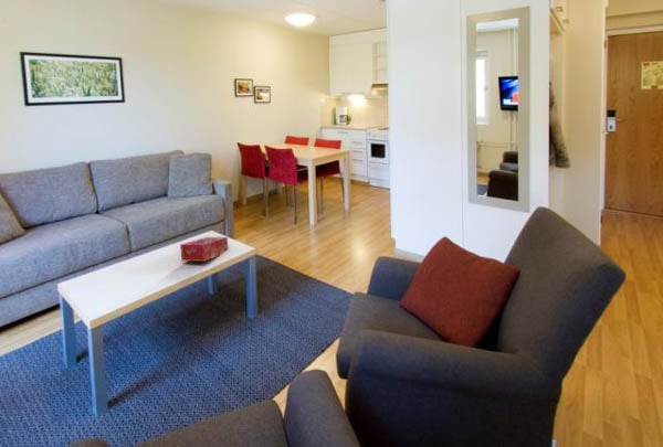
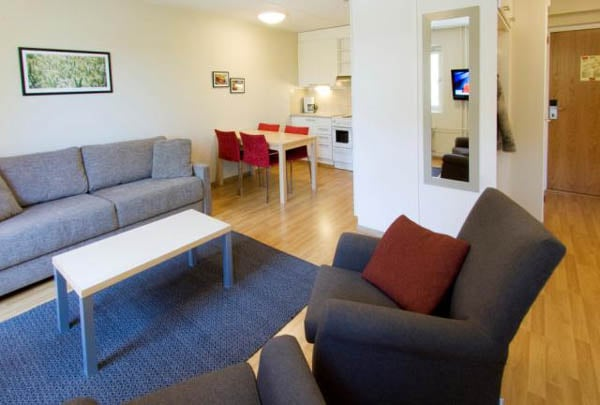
- tissue box (204, 248)
